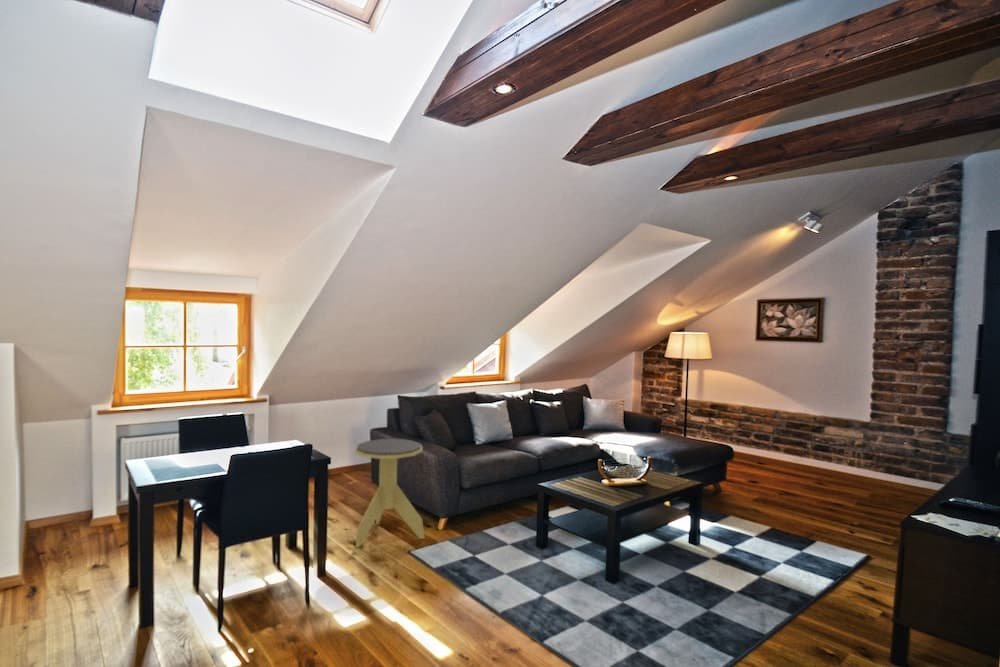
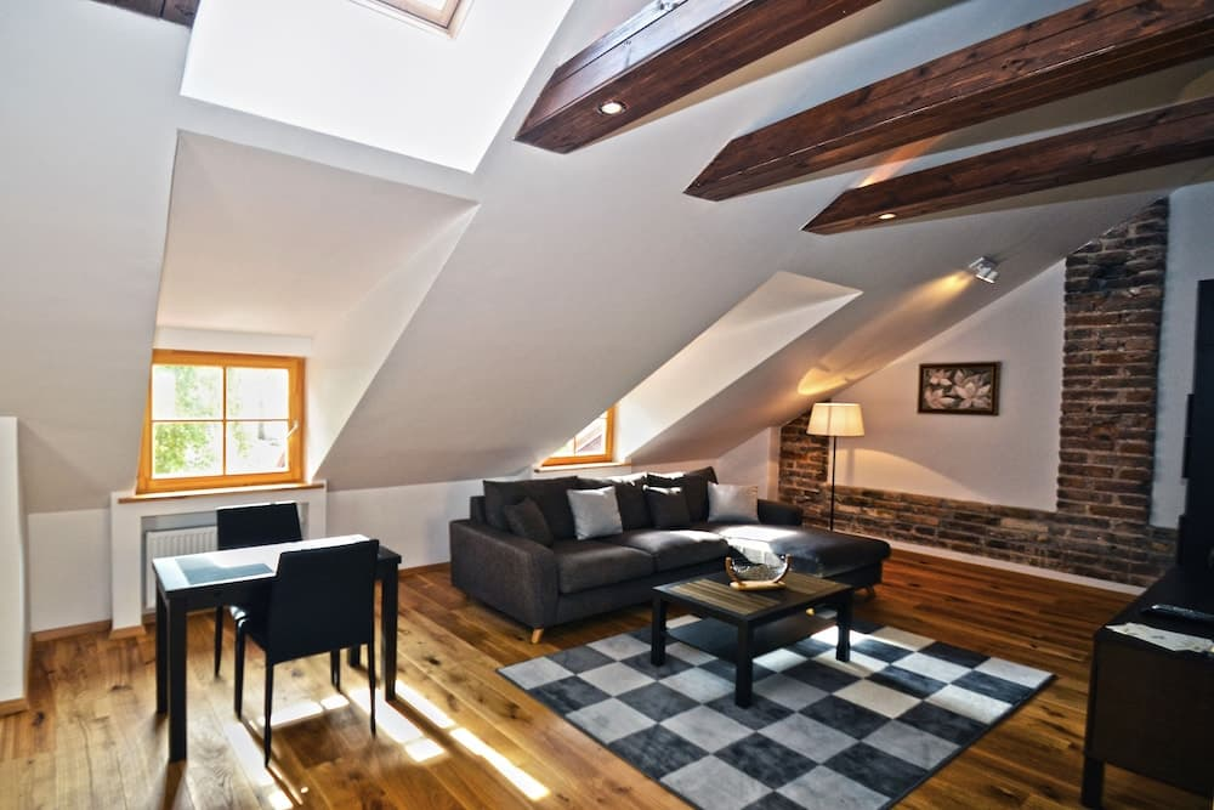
- side table (390, 491)
